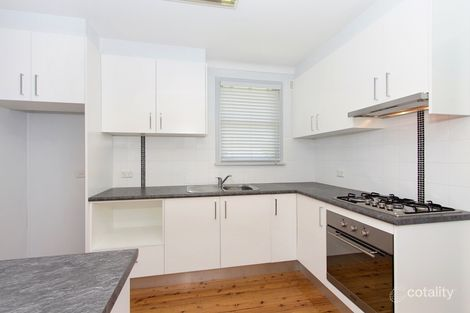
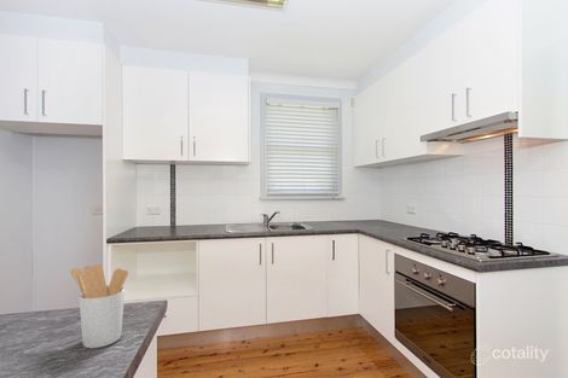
+ utensil holder (97, 301)
